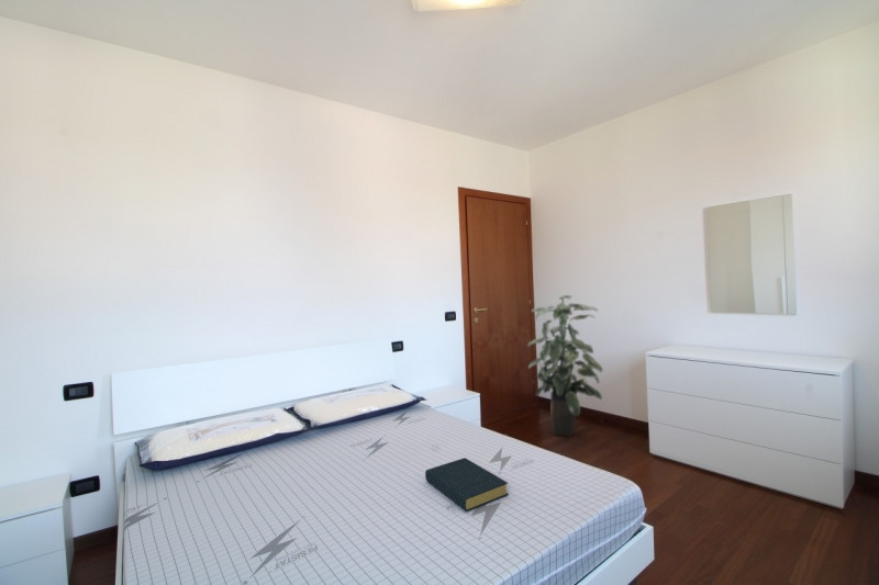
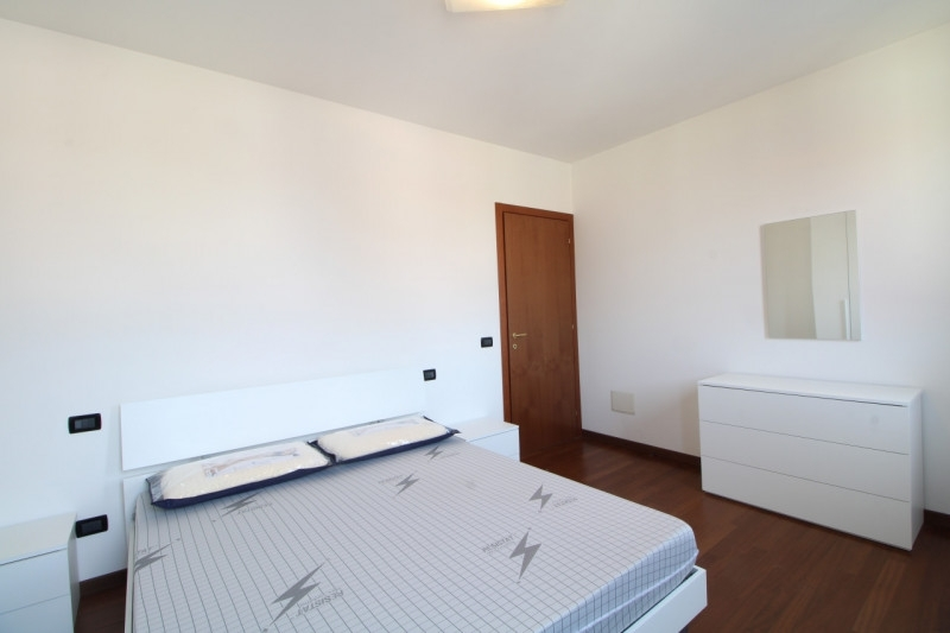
- indoor plant (565, 365)
- hardback book (465, 482)
